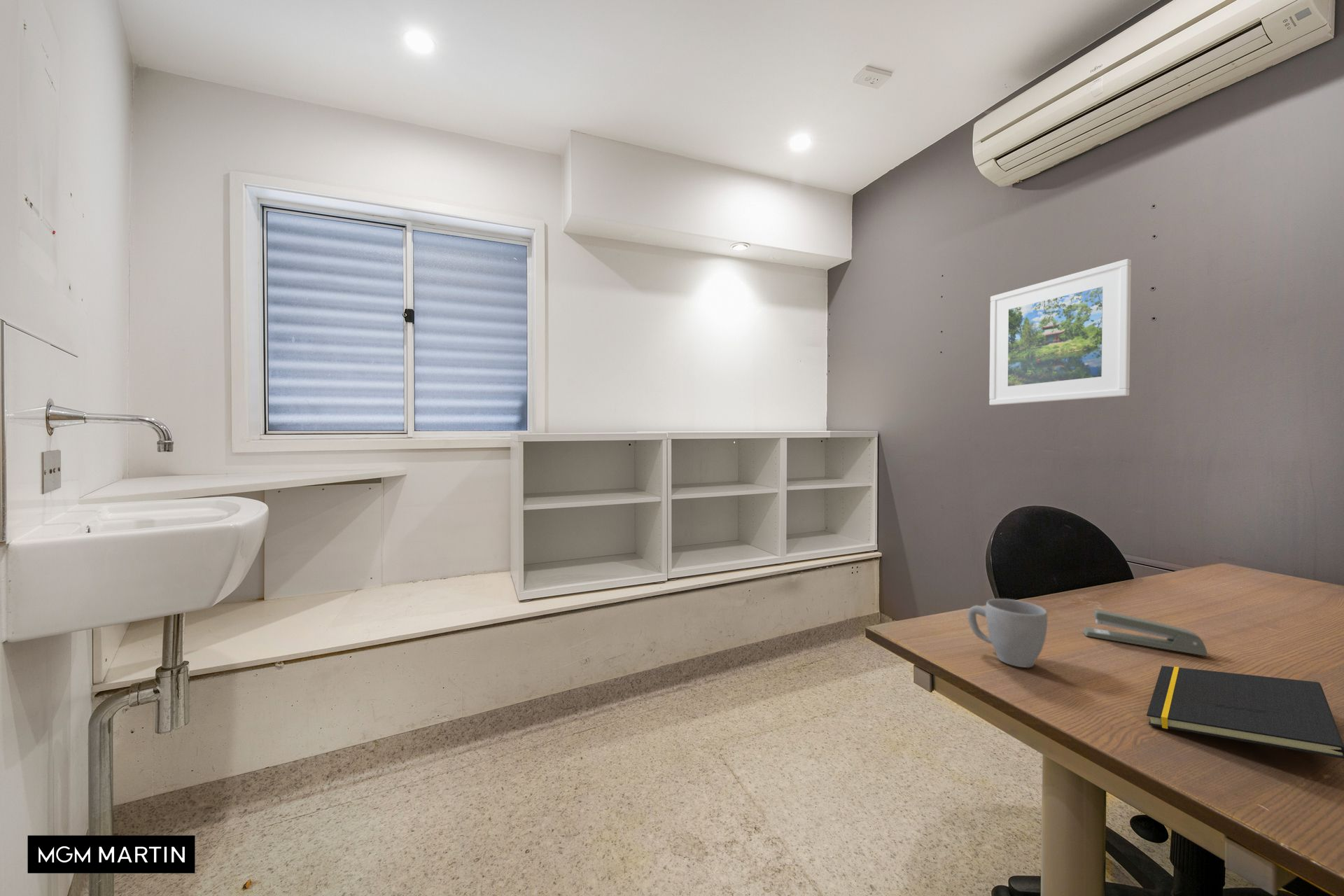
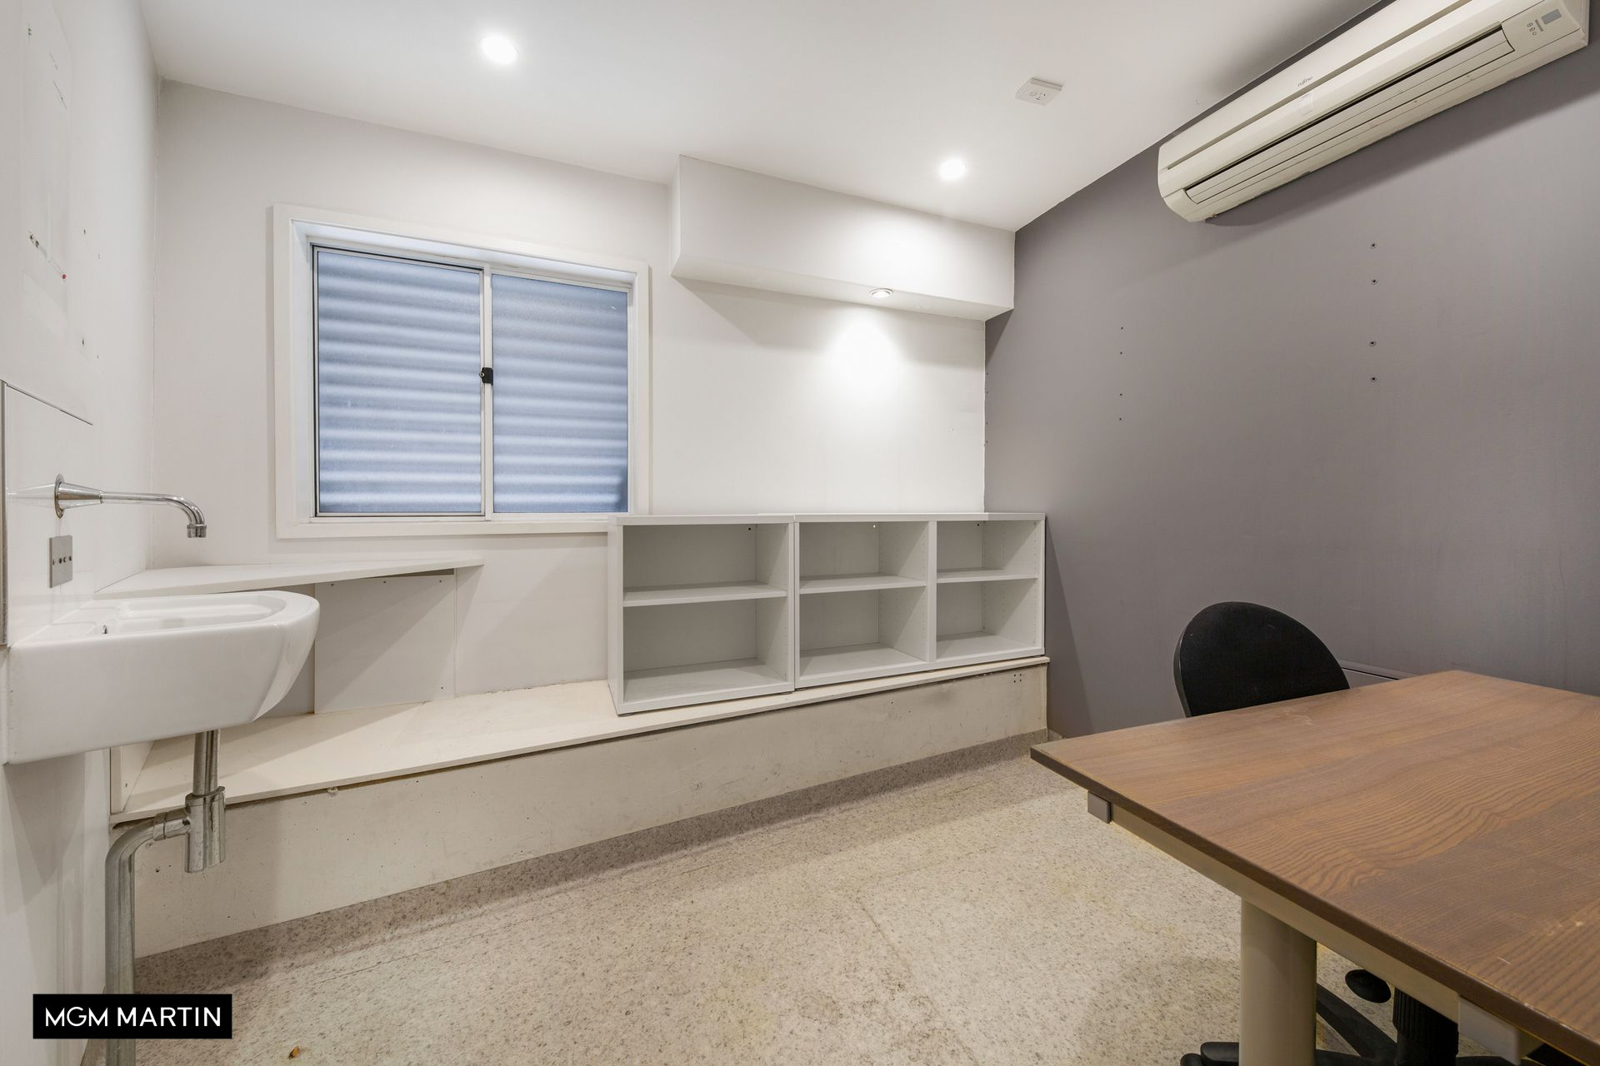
- mug (1004, 631)
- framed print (1052, 340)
- stapler (1141, 630)
- notepad (1236, 703)
